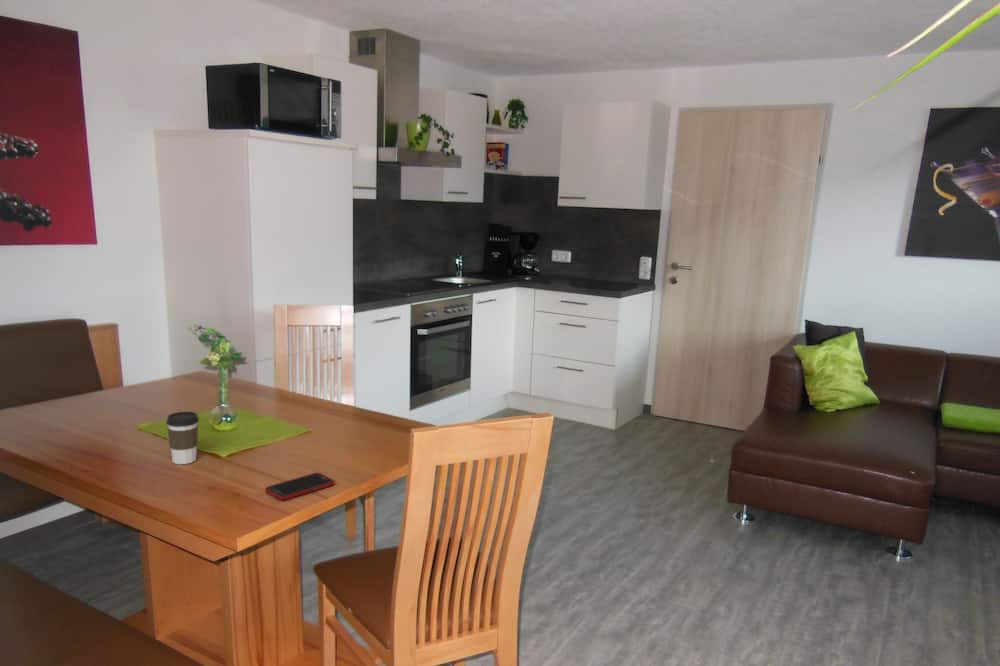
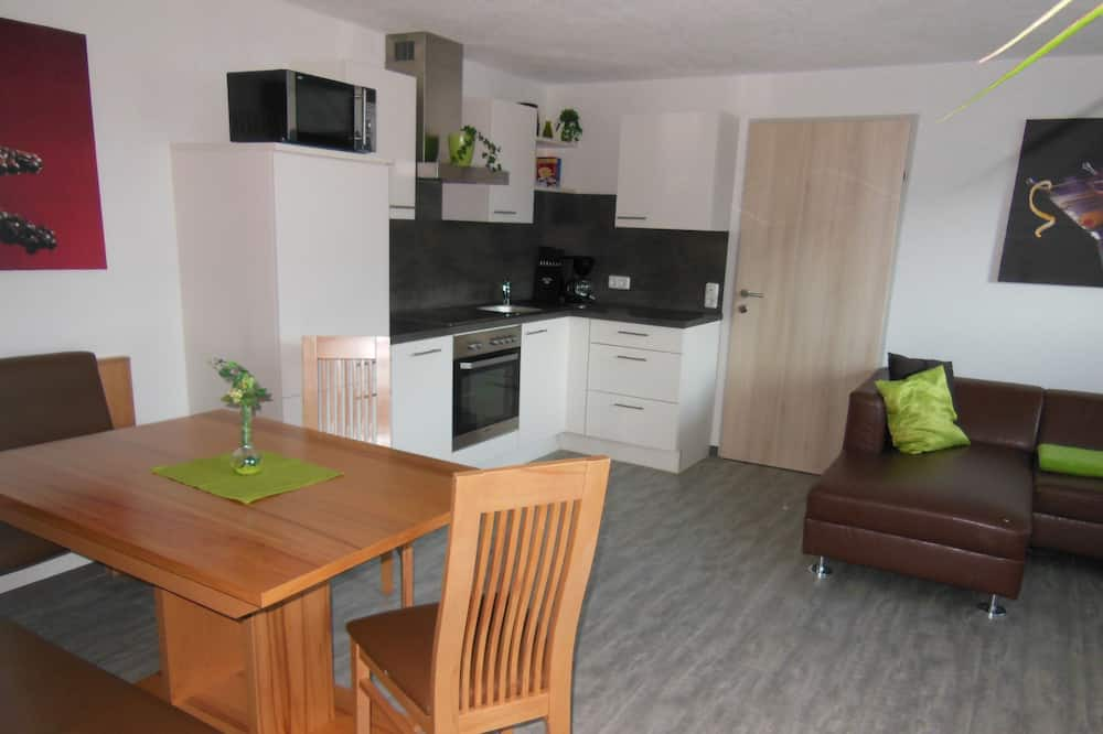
- cell phone (300, 486)
- coffee cup (183, 438)
